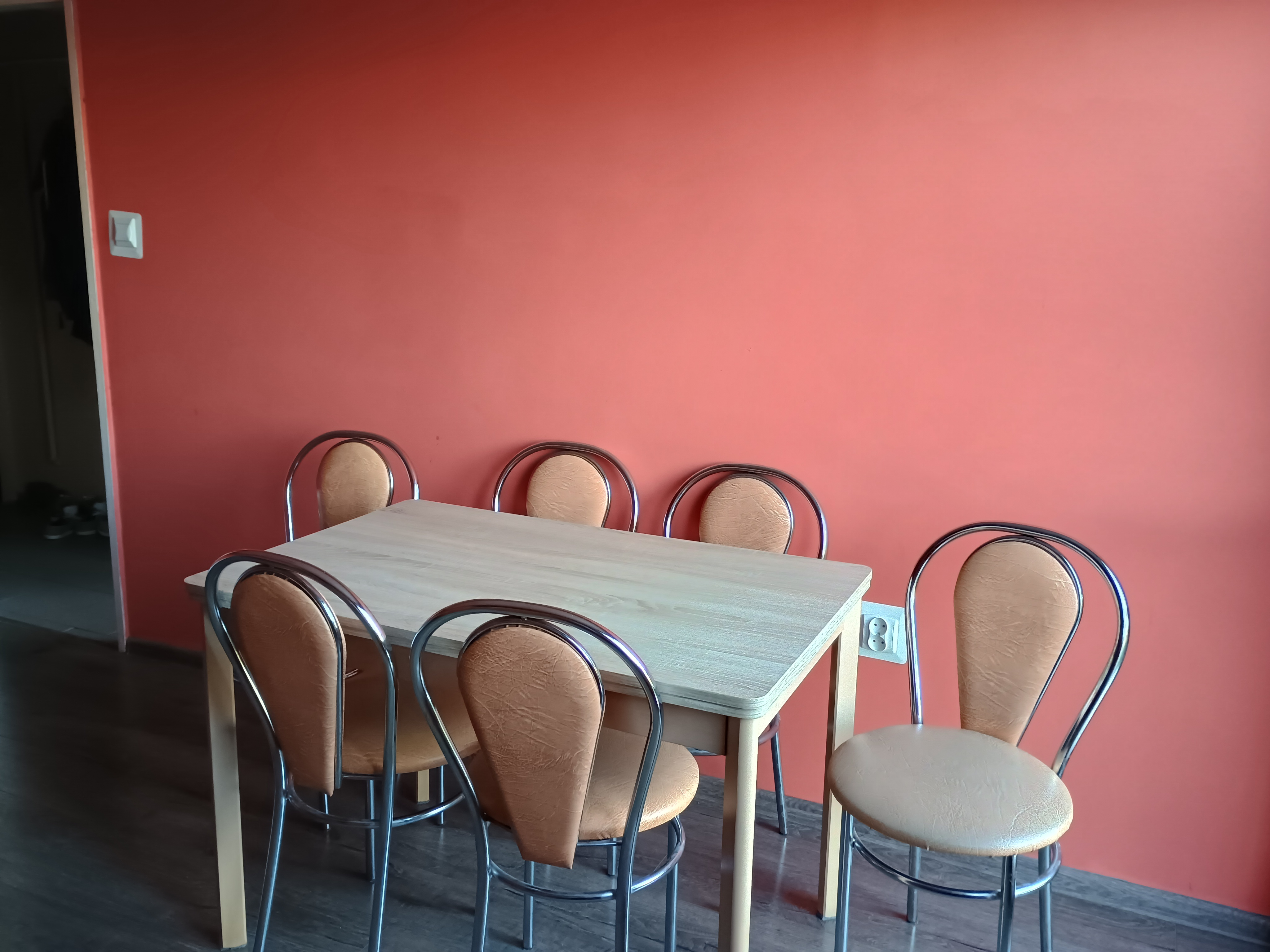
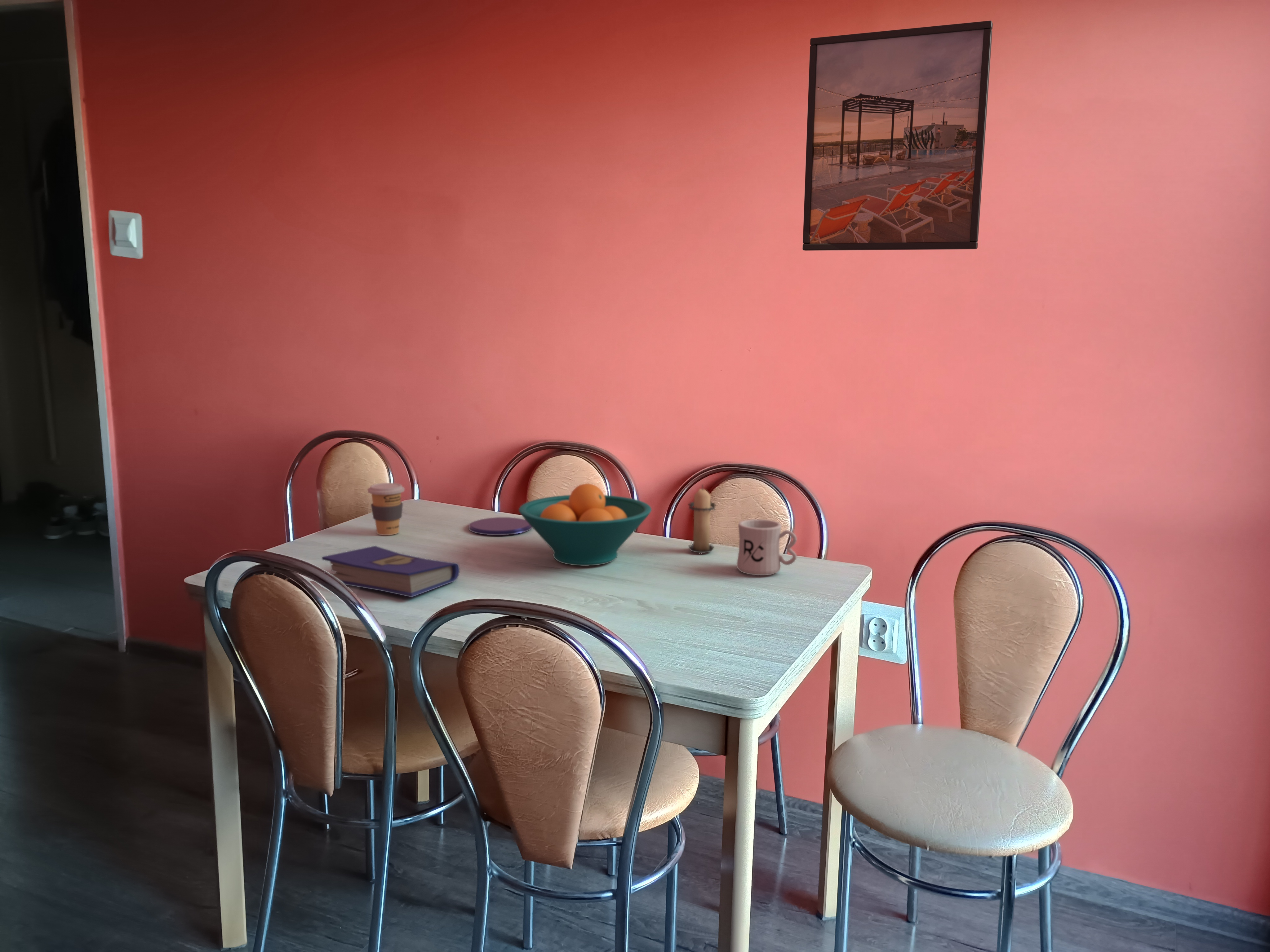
+ hardcover book (392, 568)
+ fruit bowl (585, 522)
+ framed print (893, 142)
+ coffee cup (387, 509)
+ candle (702, 518)
+ mug (767, 548)
+ saucer (500, 526)
